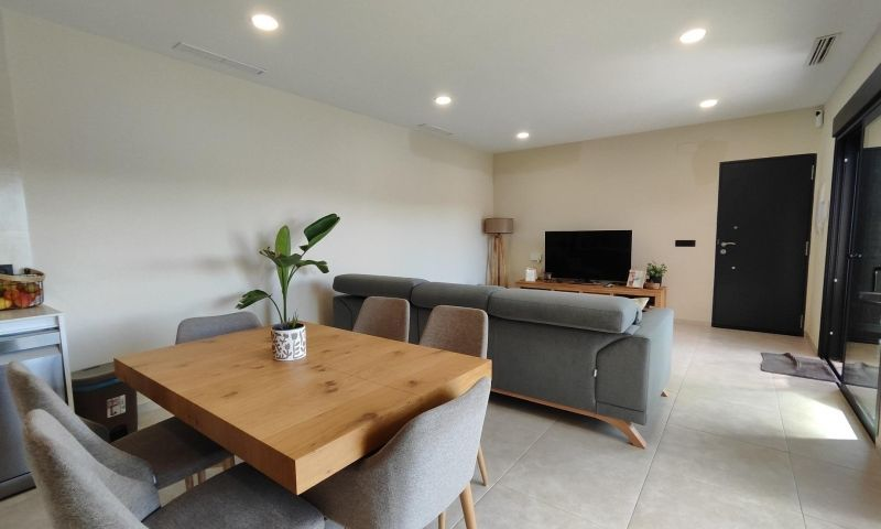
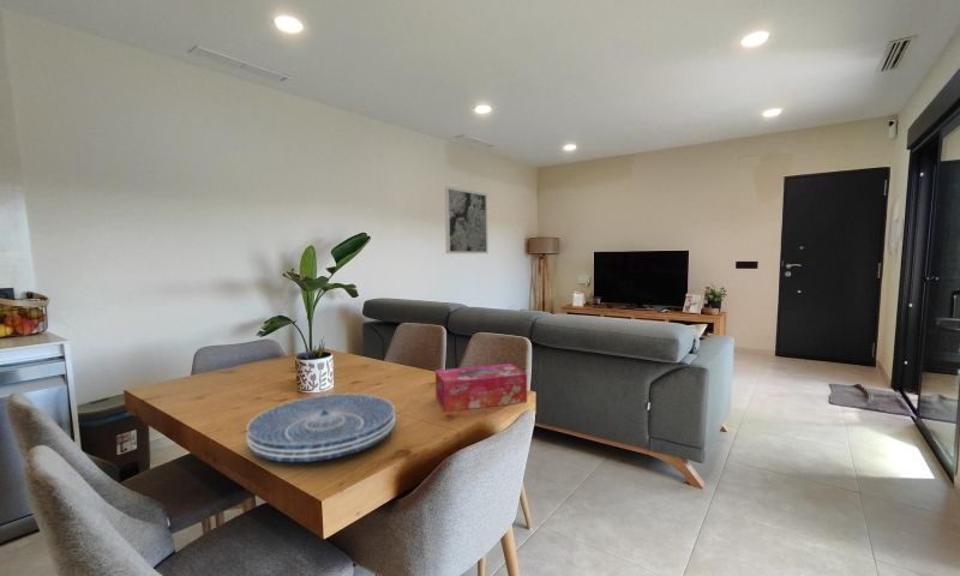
+ placemat (324, 425)
+ tissue box (480, 385)
+ wall art (467, 222)
